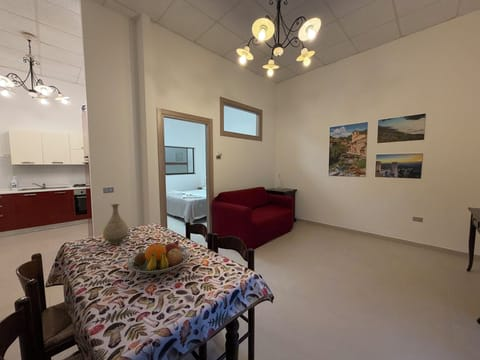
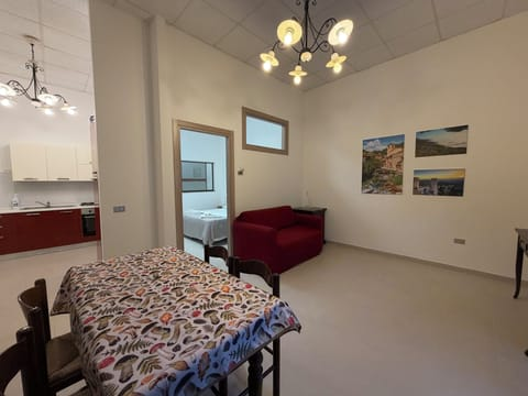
- fruit bowl (160, 254)
- vase (115, 223)
